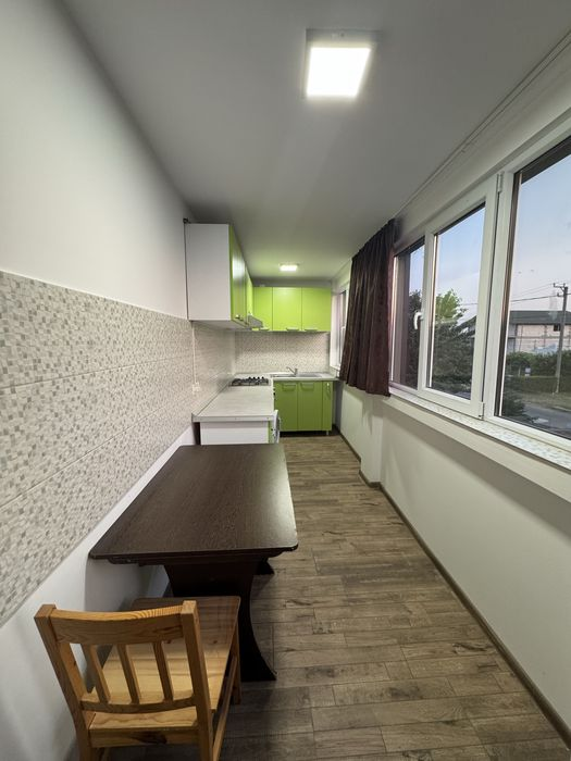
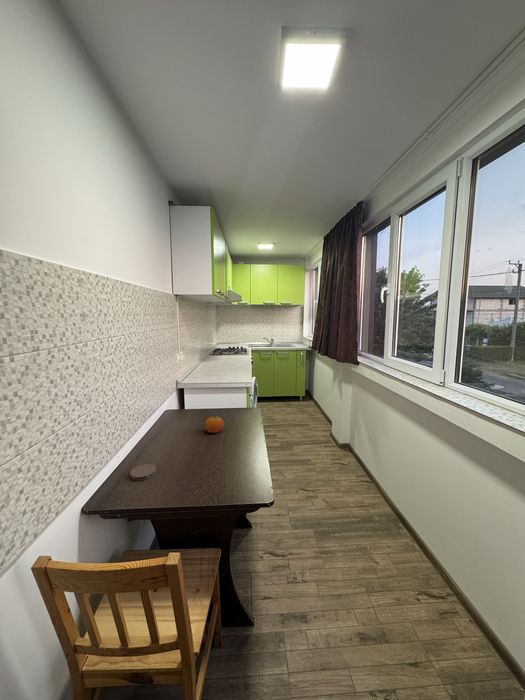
+ coaster (143, 471)
+ fruit (214, 424)
